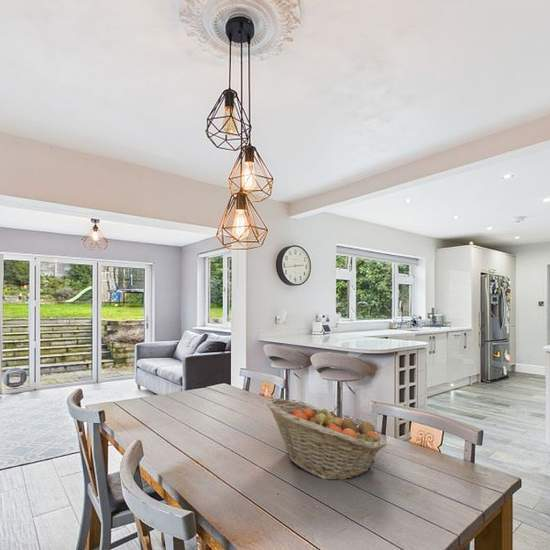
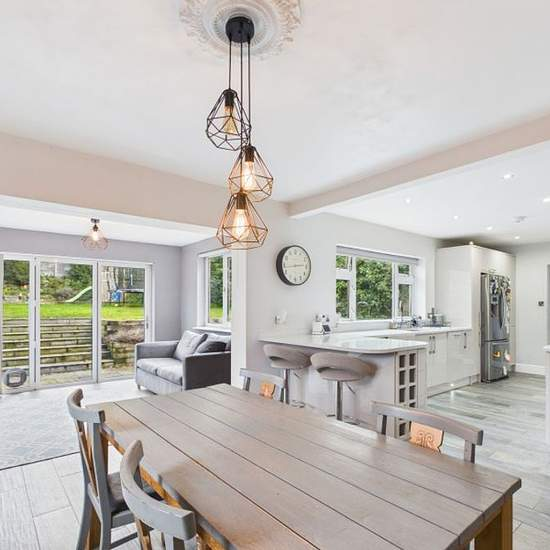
- fruit basket (322, 431)
